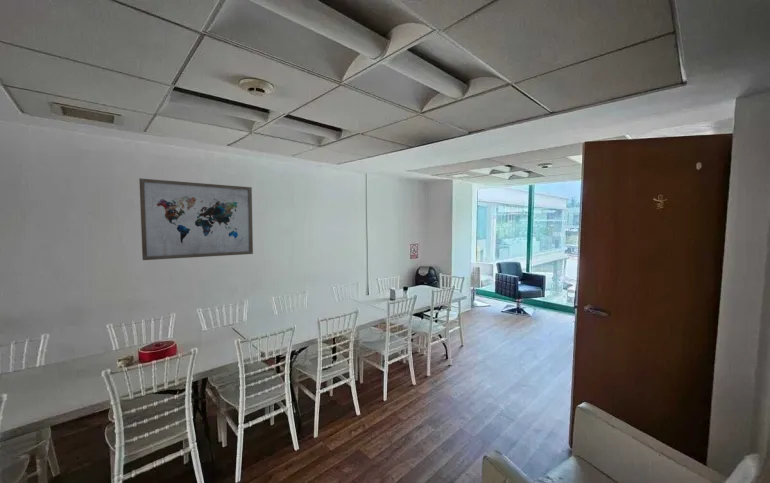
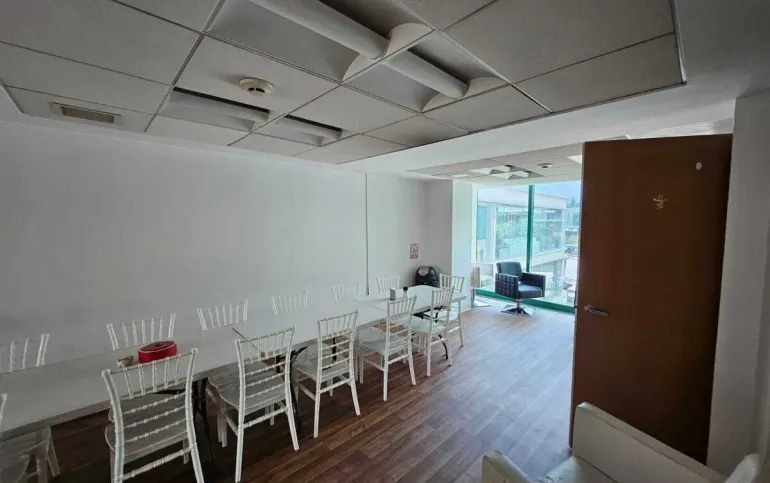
- wall art (202, 220)
